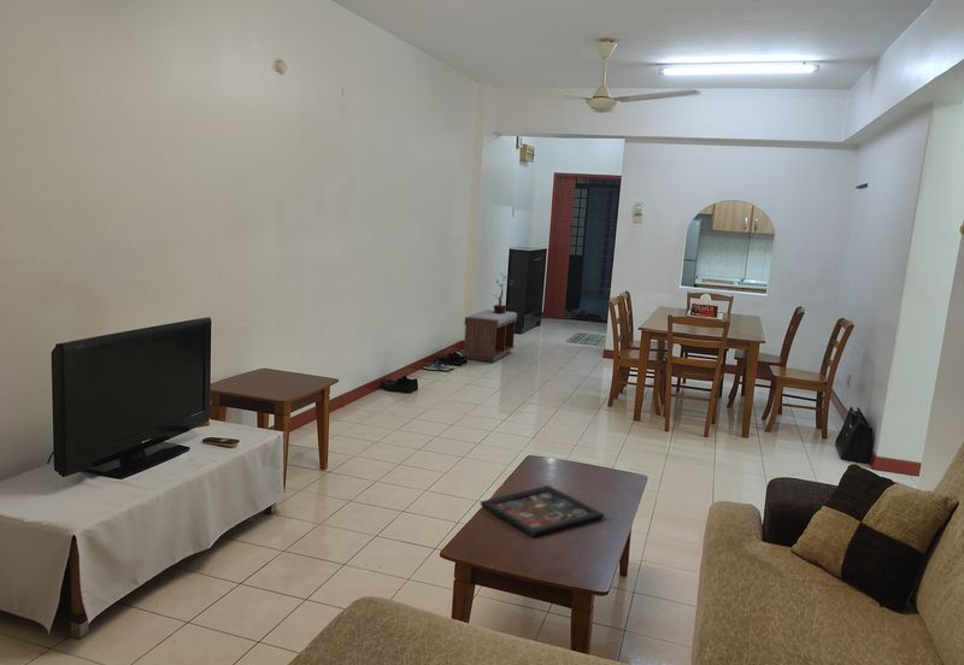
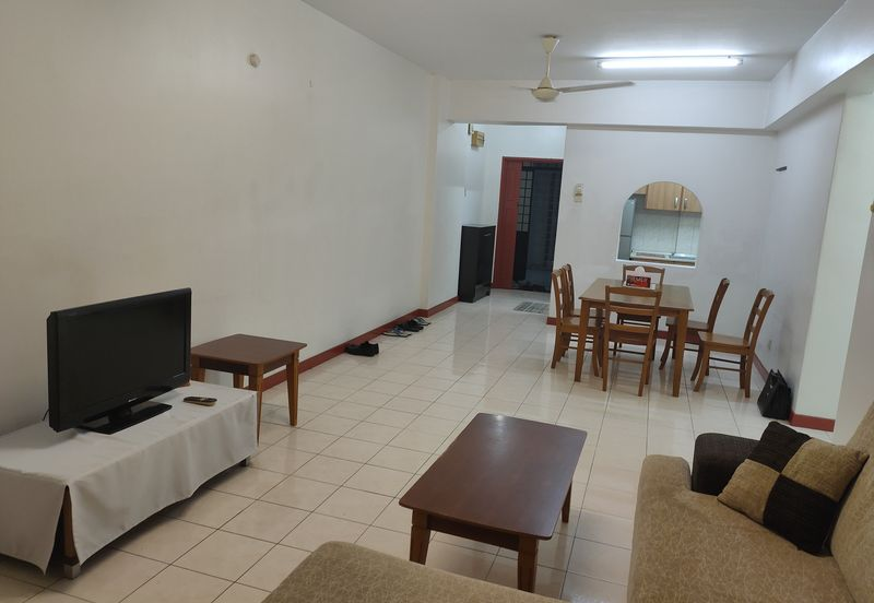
- potted plant (501, 292)
- bench (490, 334)
- decorative tray (541, 508)
